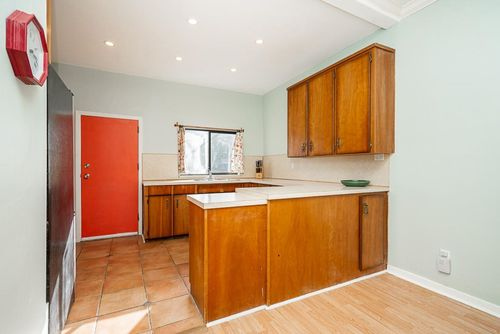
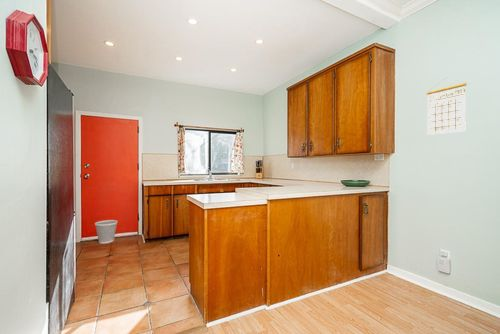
+ wastebasket (106, 231)
+ calendar (445, 105)
